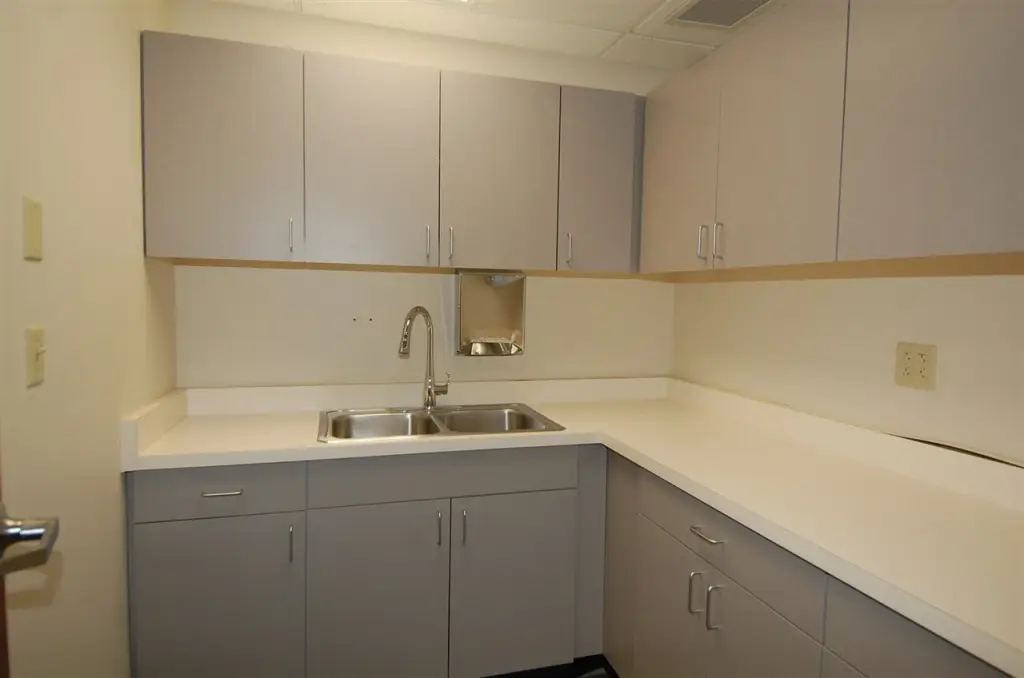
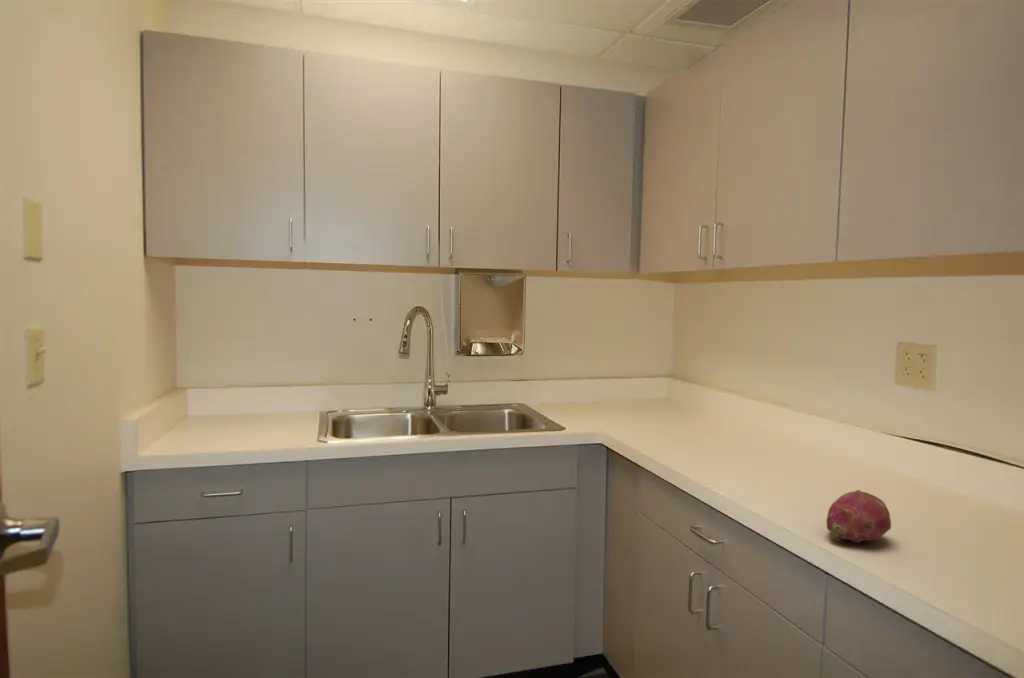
+ fruit (856, 514)
